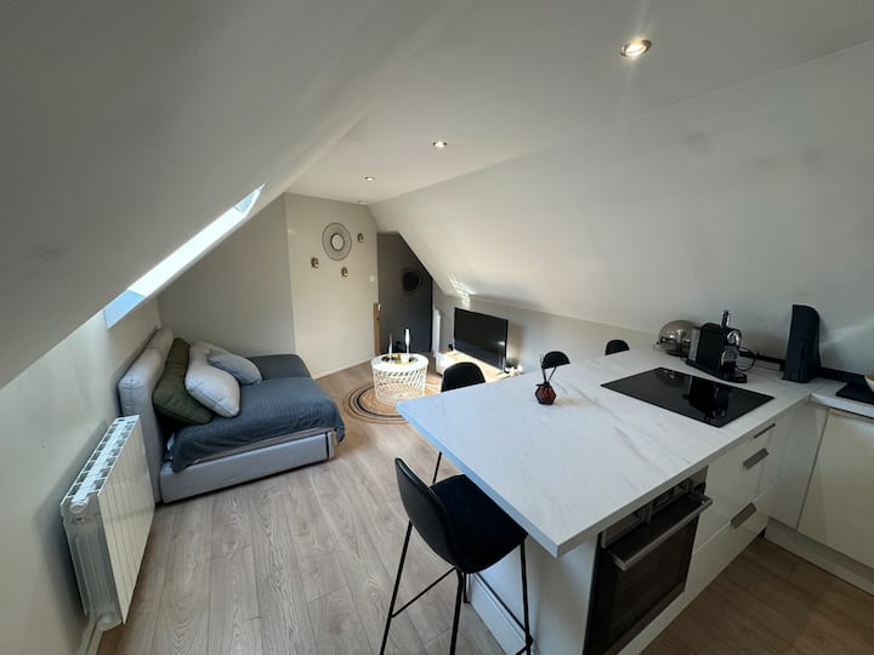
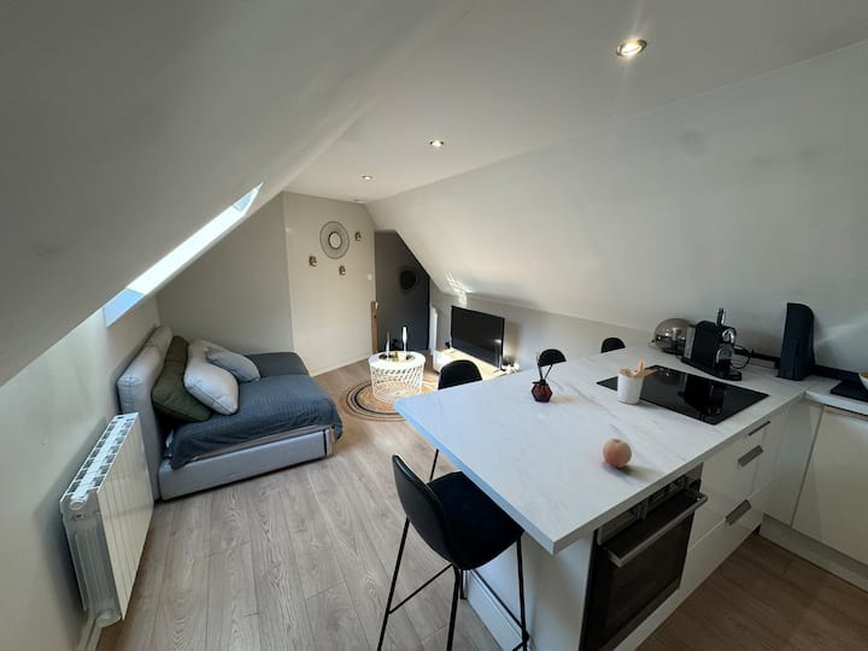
+ fruit (616, 453)
+ utensil holder (634, 382)
